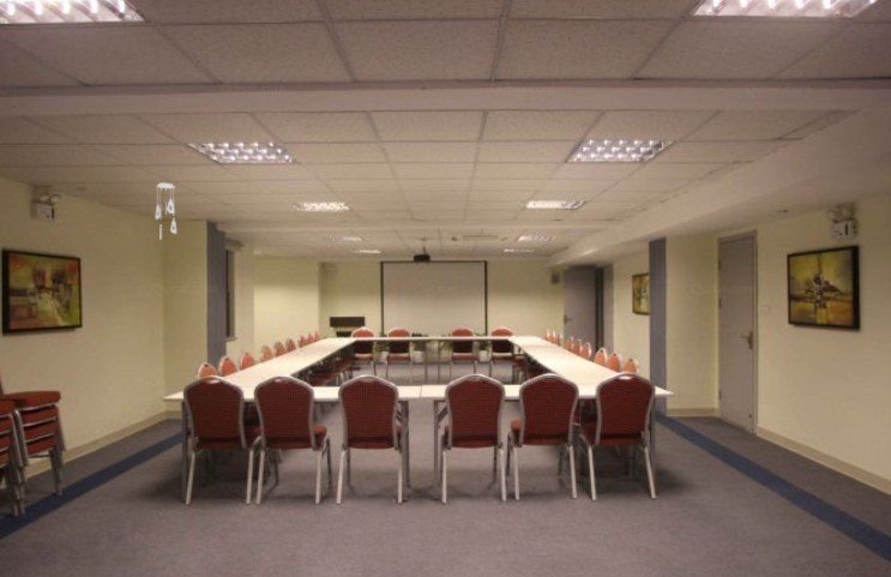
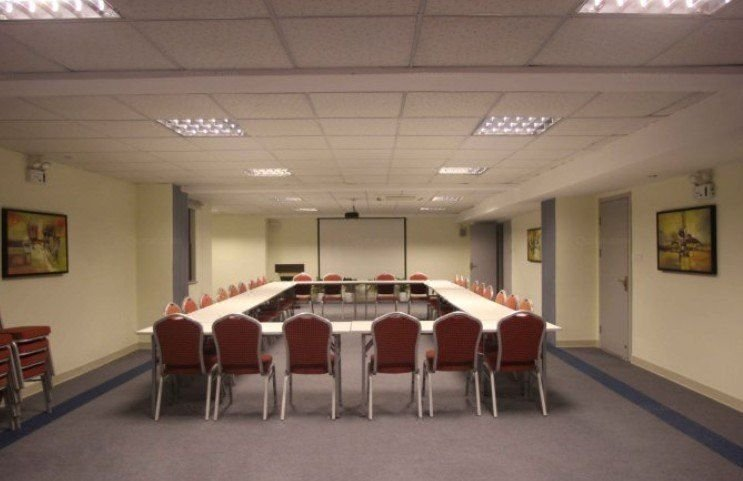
- ceiling light fixture (167, 210)
